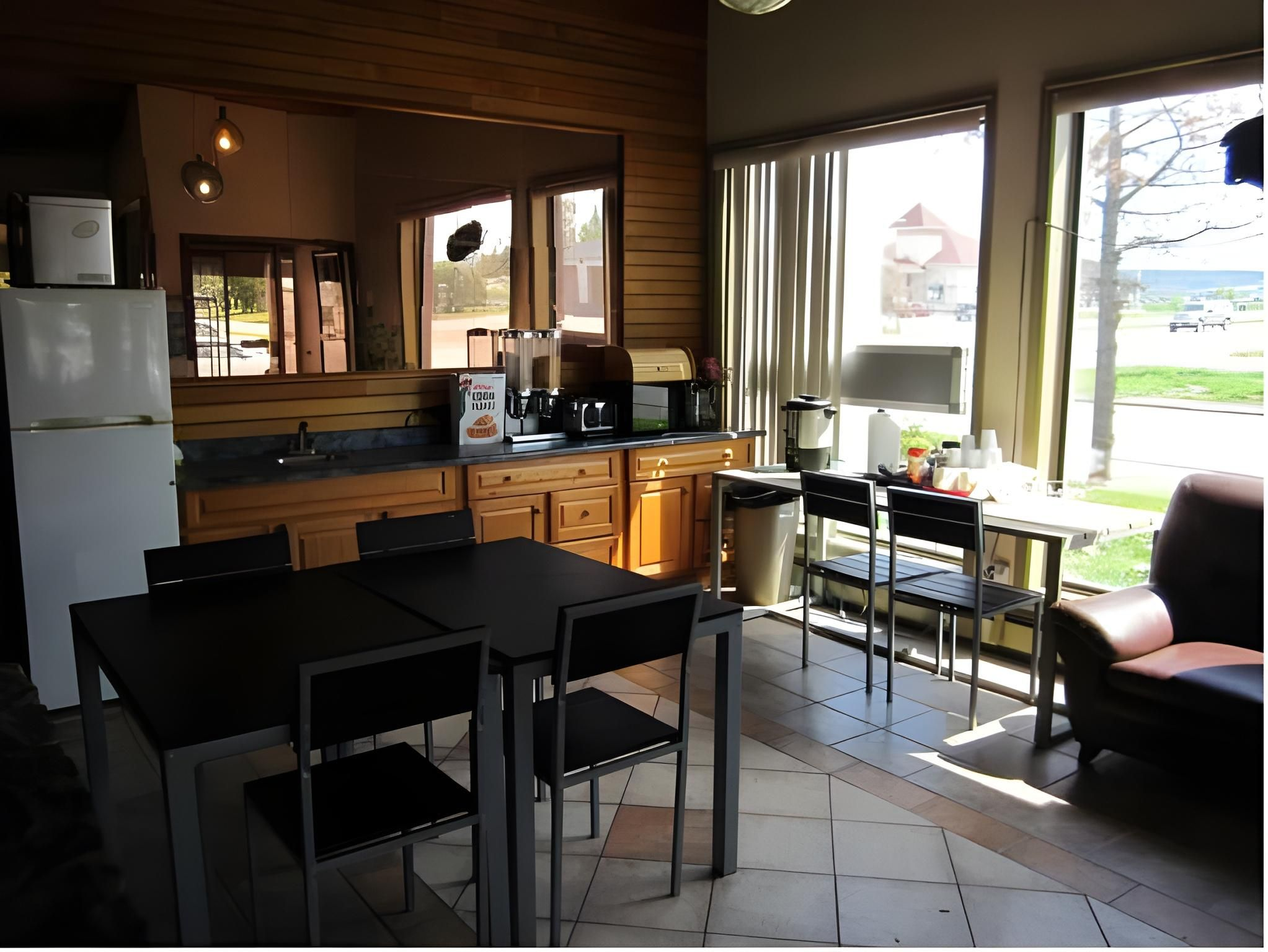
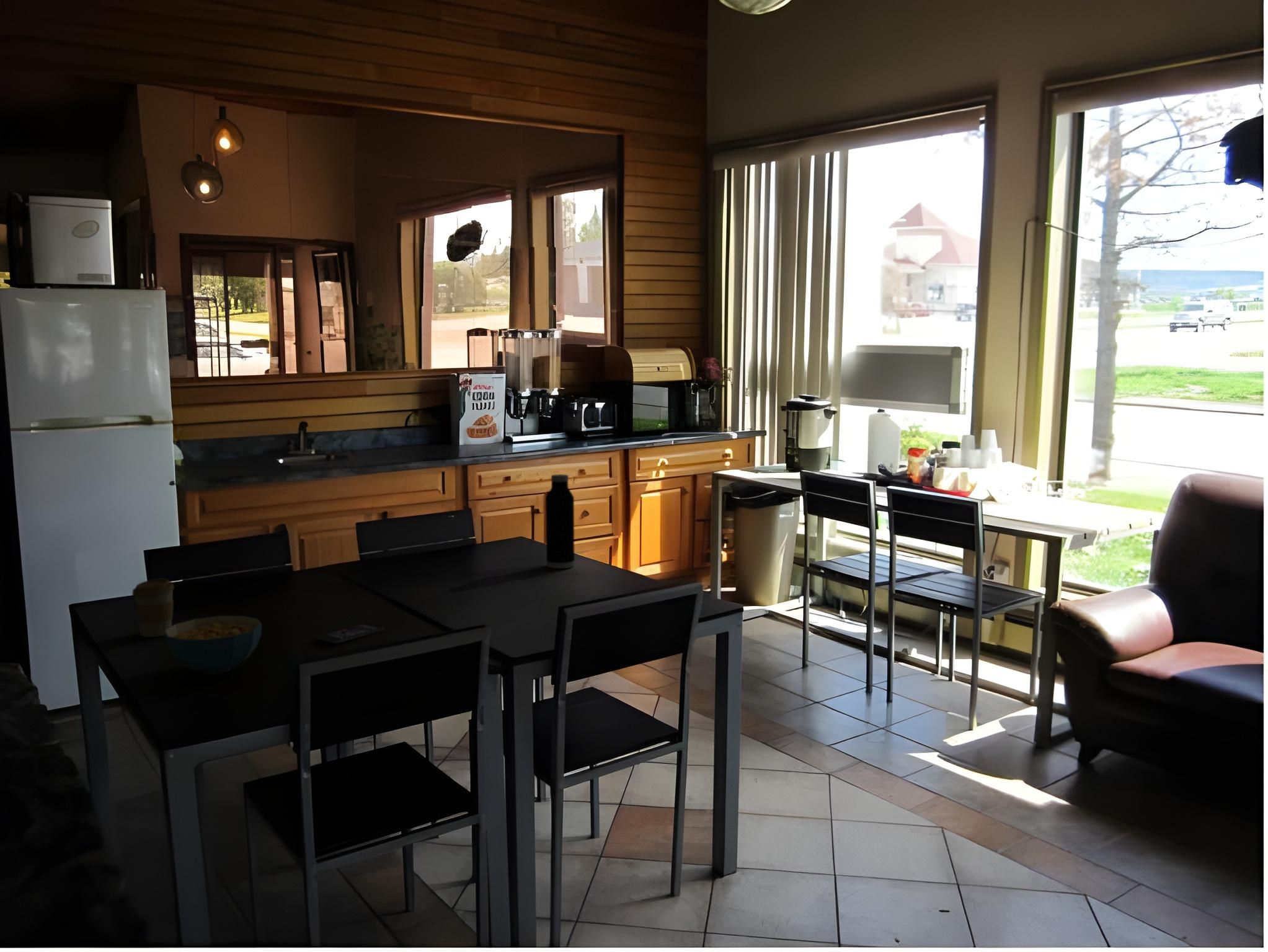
+ cereal bowl (215, 648)
+ coffee cup (154, 607)
+ water bottle (560, 521)
+ smartphone (352, 632)
